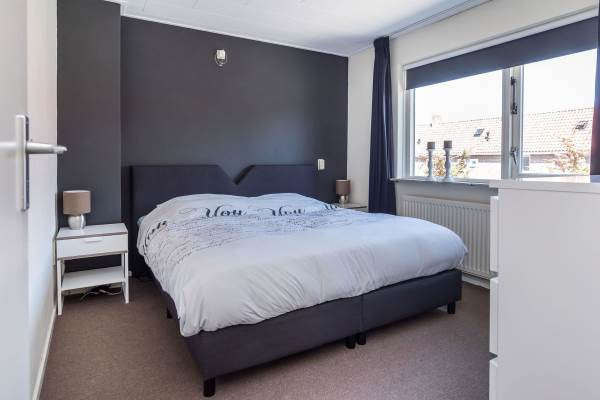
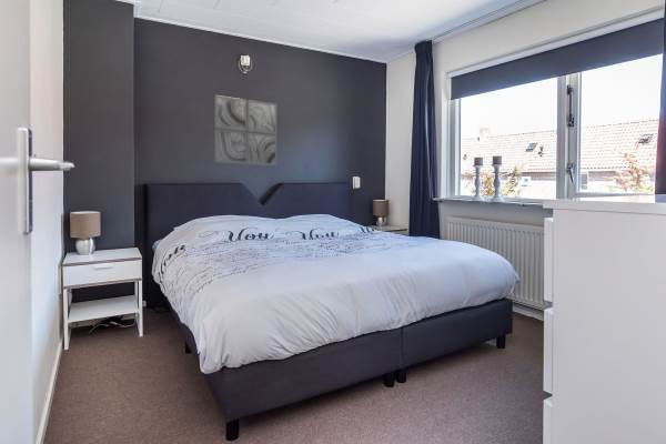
+ wall art (245, 132)
